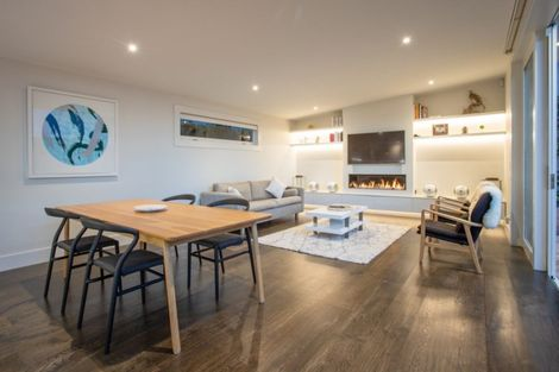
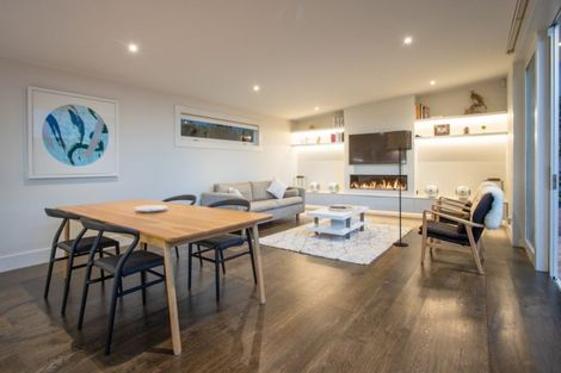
+ floor lamp (400, 188)
